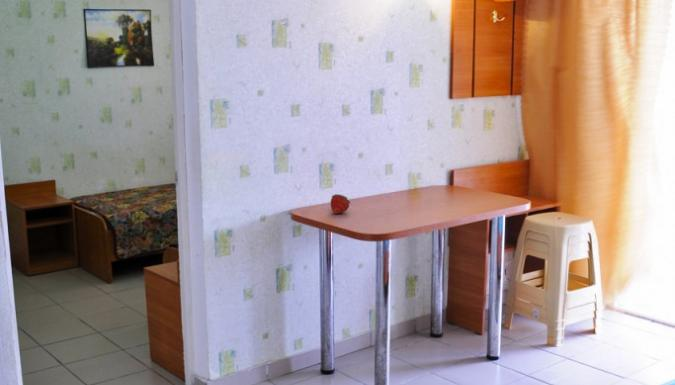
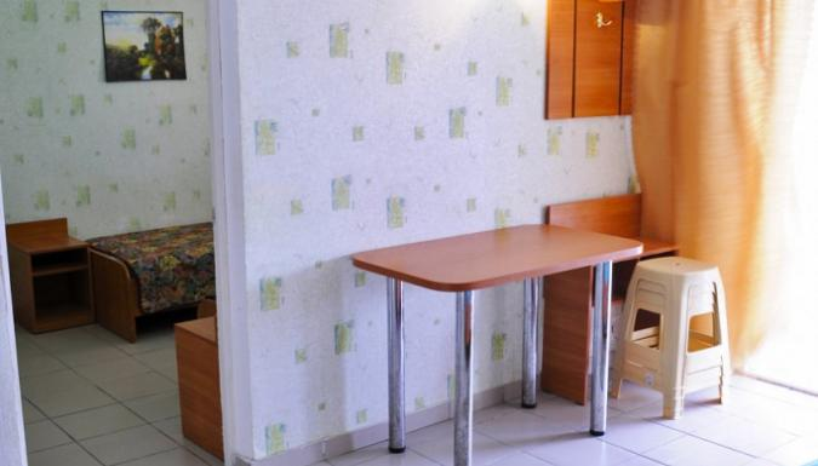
- fruit (339, 203)
